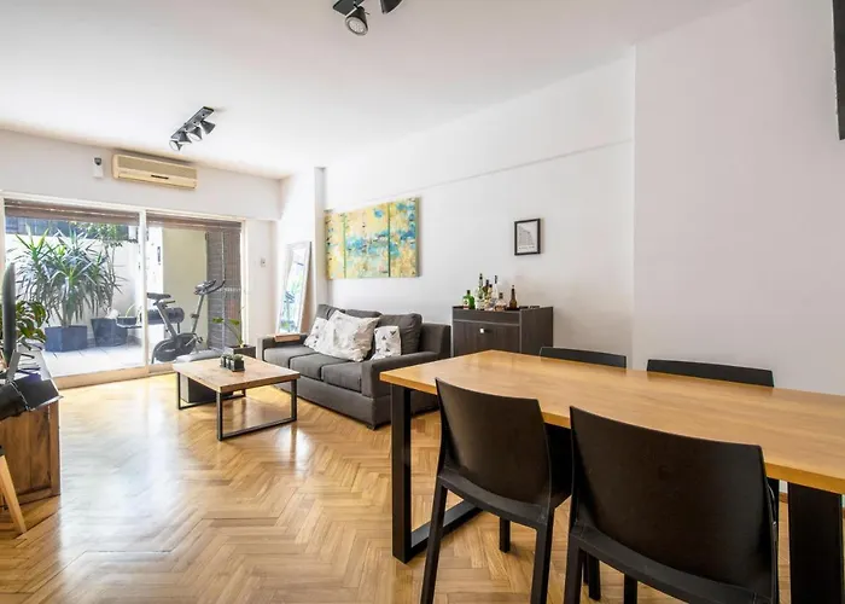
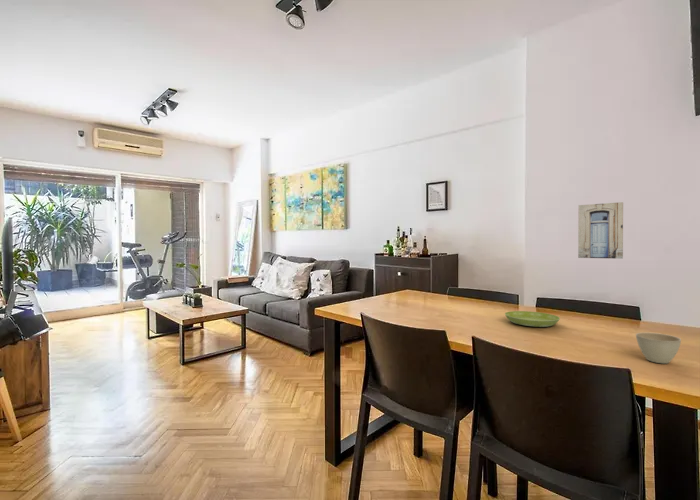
+ saucer (531, 319)
+ flower pot (657, 348)
+ wall art (600, 231)
